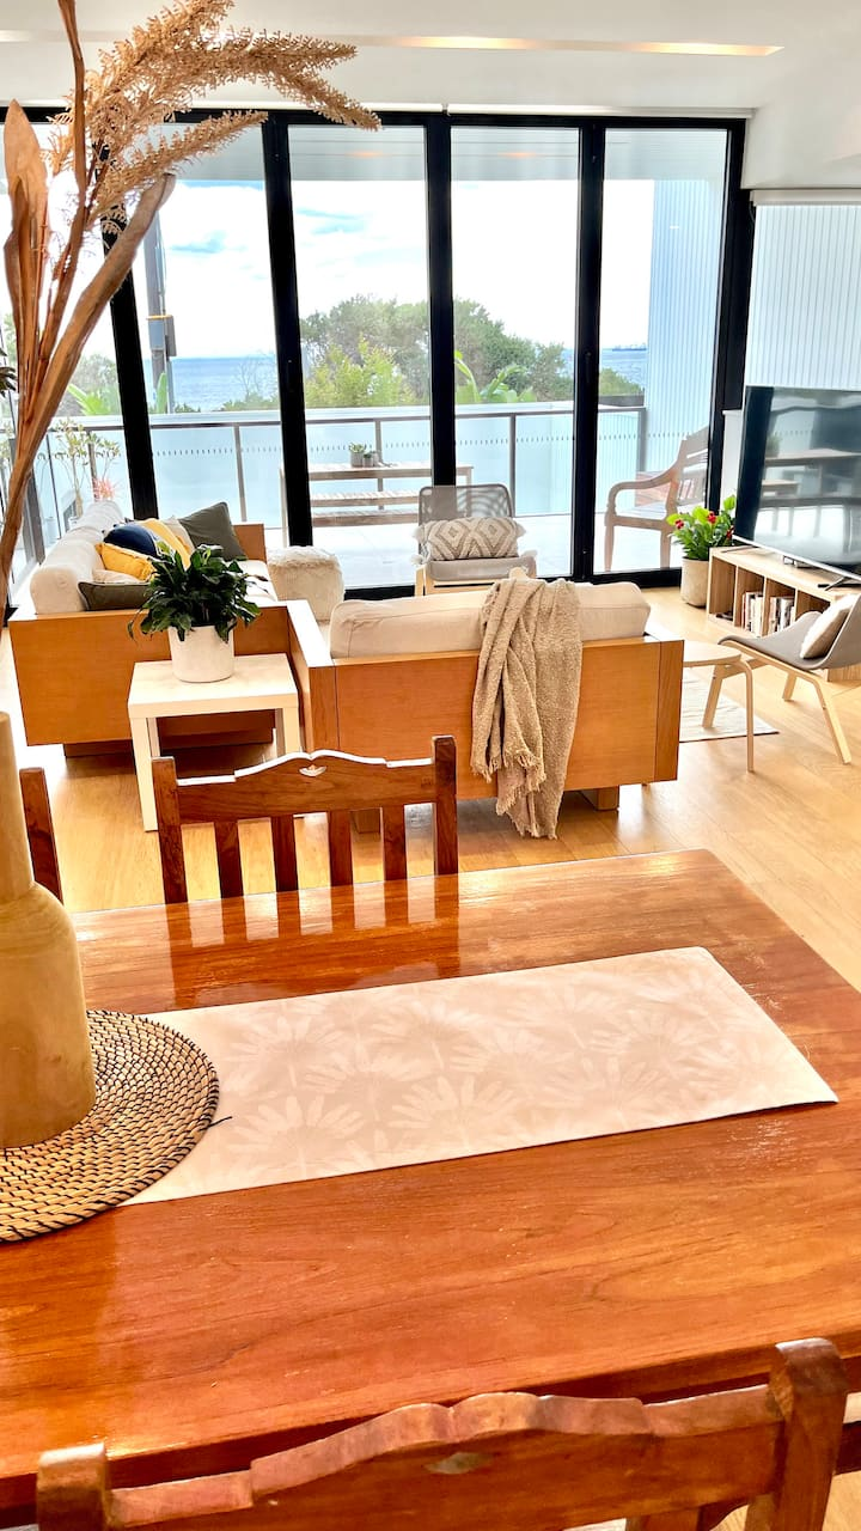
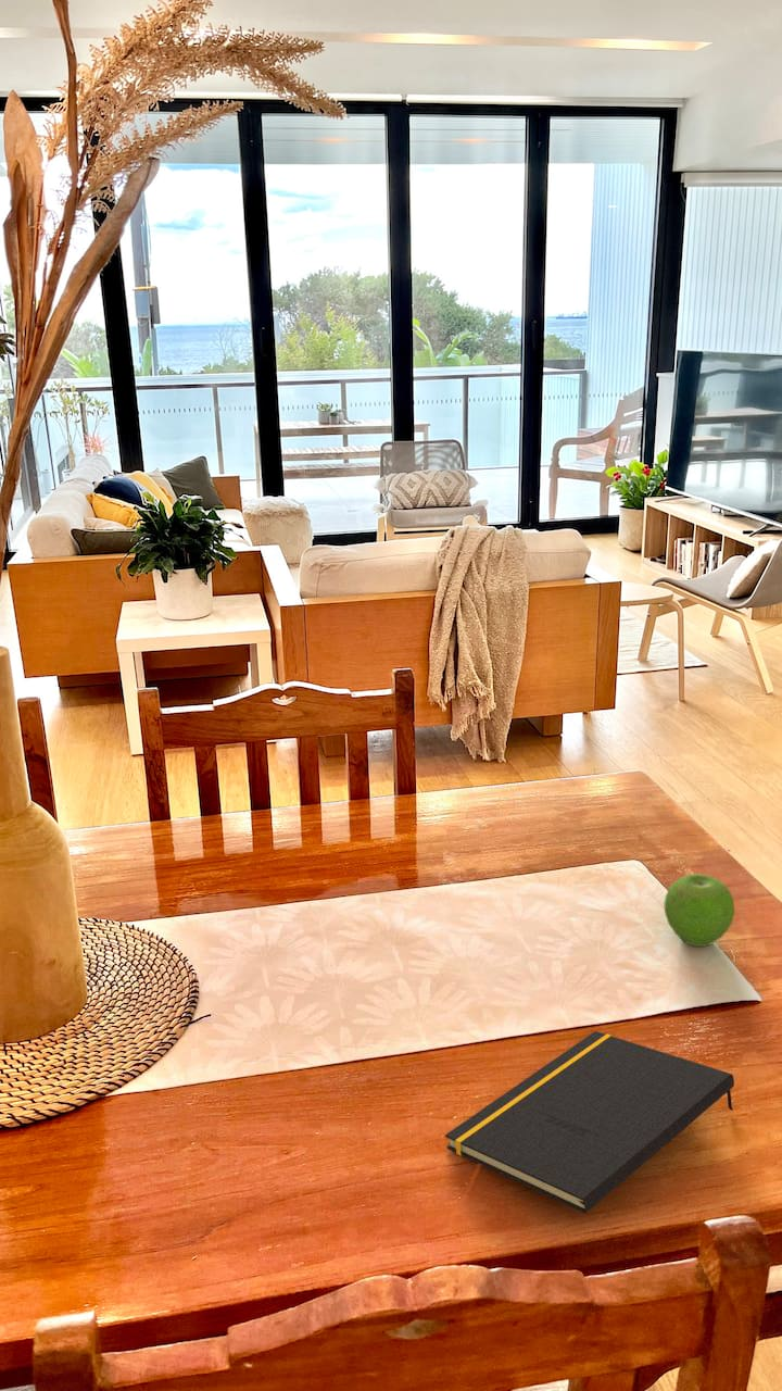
+ notepad (591, 1111)
+ fruit (698, 911)
